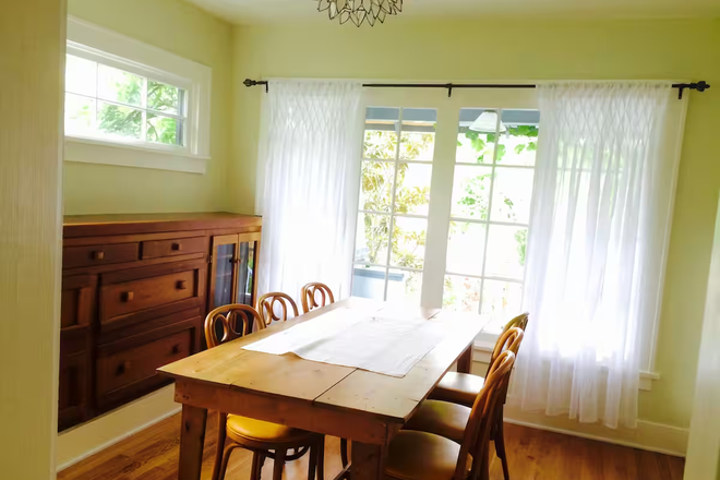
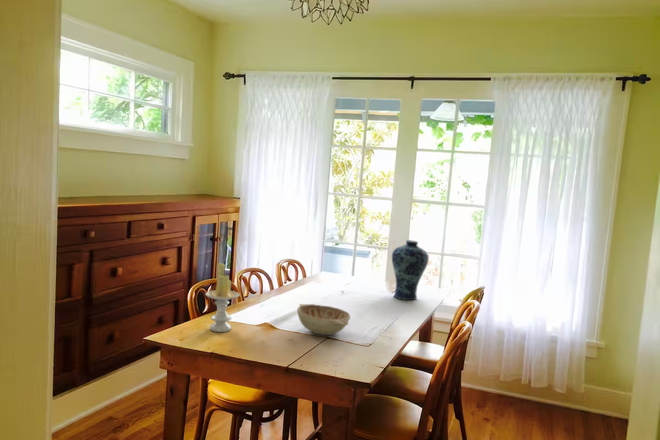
+ decorative bowl (323, 321)
+ vase (409, 269)
+ candle (222, 296)
